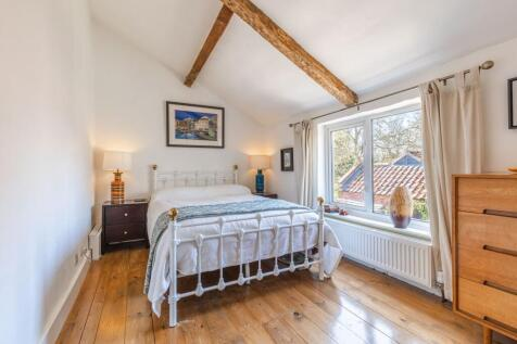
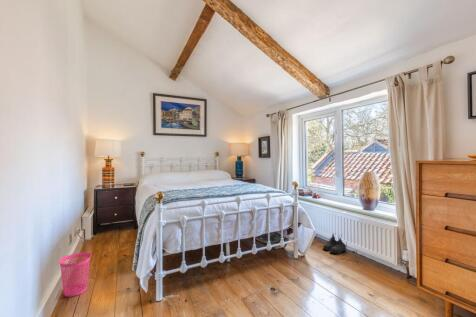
+ boots (334, 242)
+ waste basket (75, 274)
